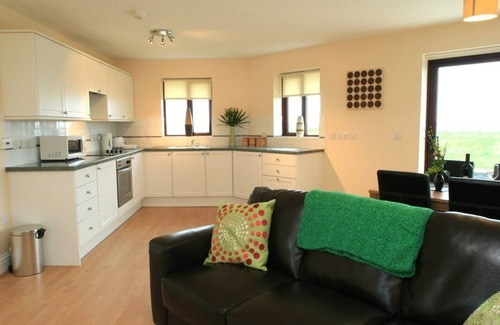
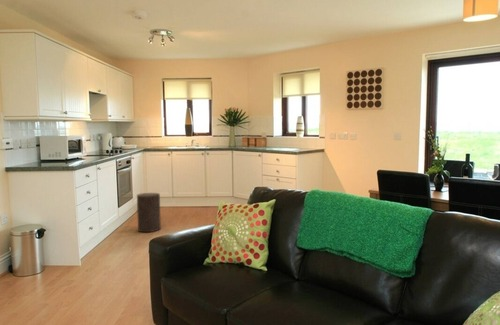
+ stool (148, 211)
